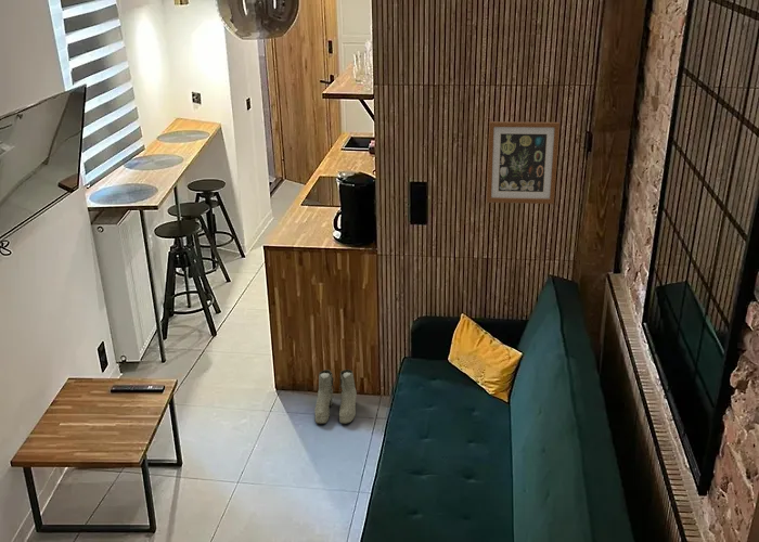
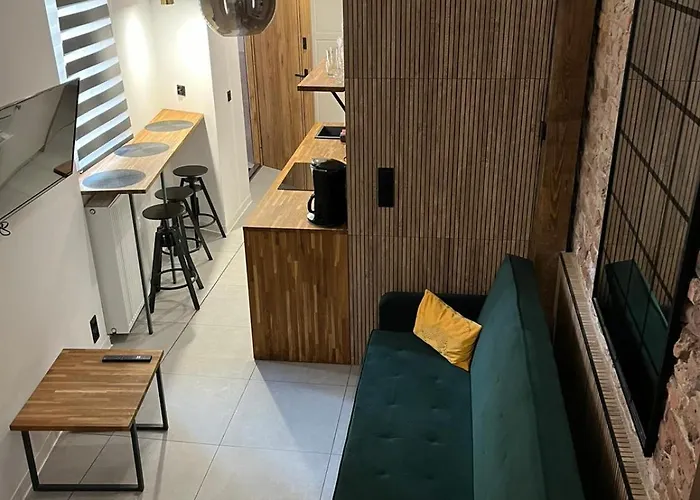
- wall art (522, 163)
- boots (332, 396)
